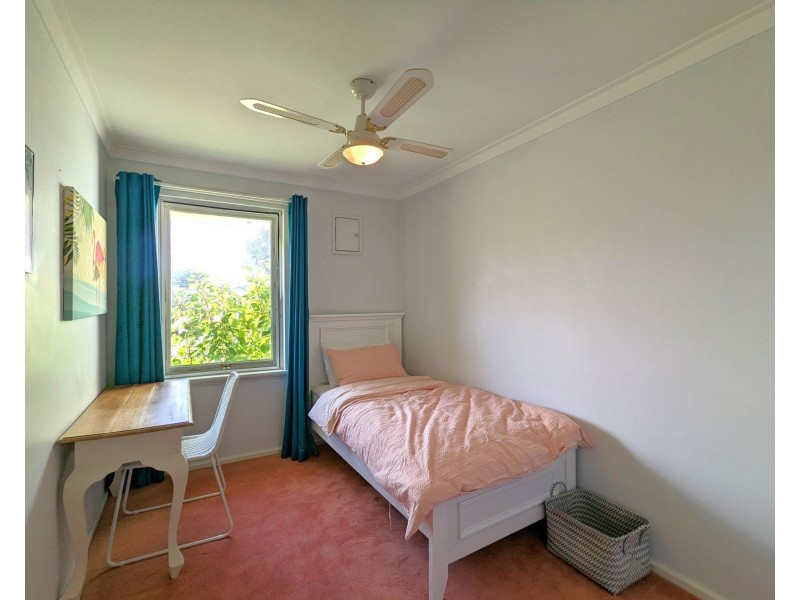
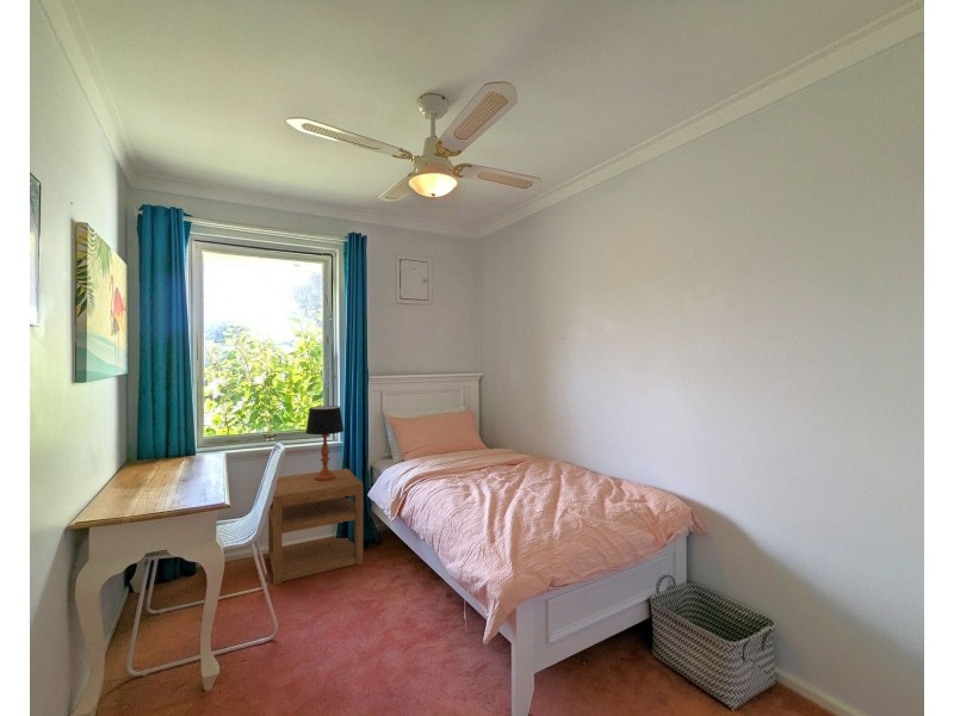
+ nightstand (314, 520)
+ table lamp (324, 442)
